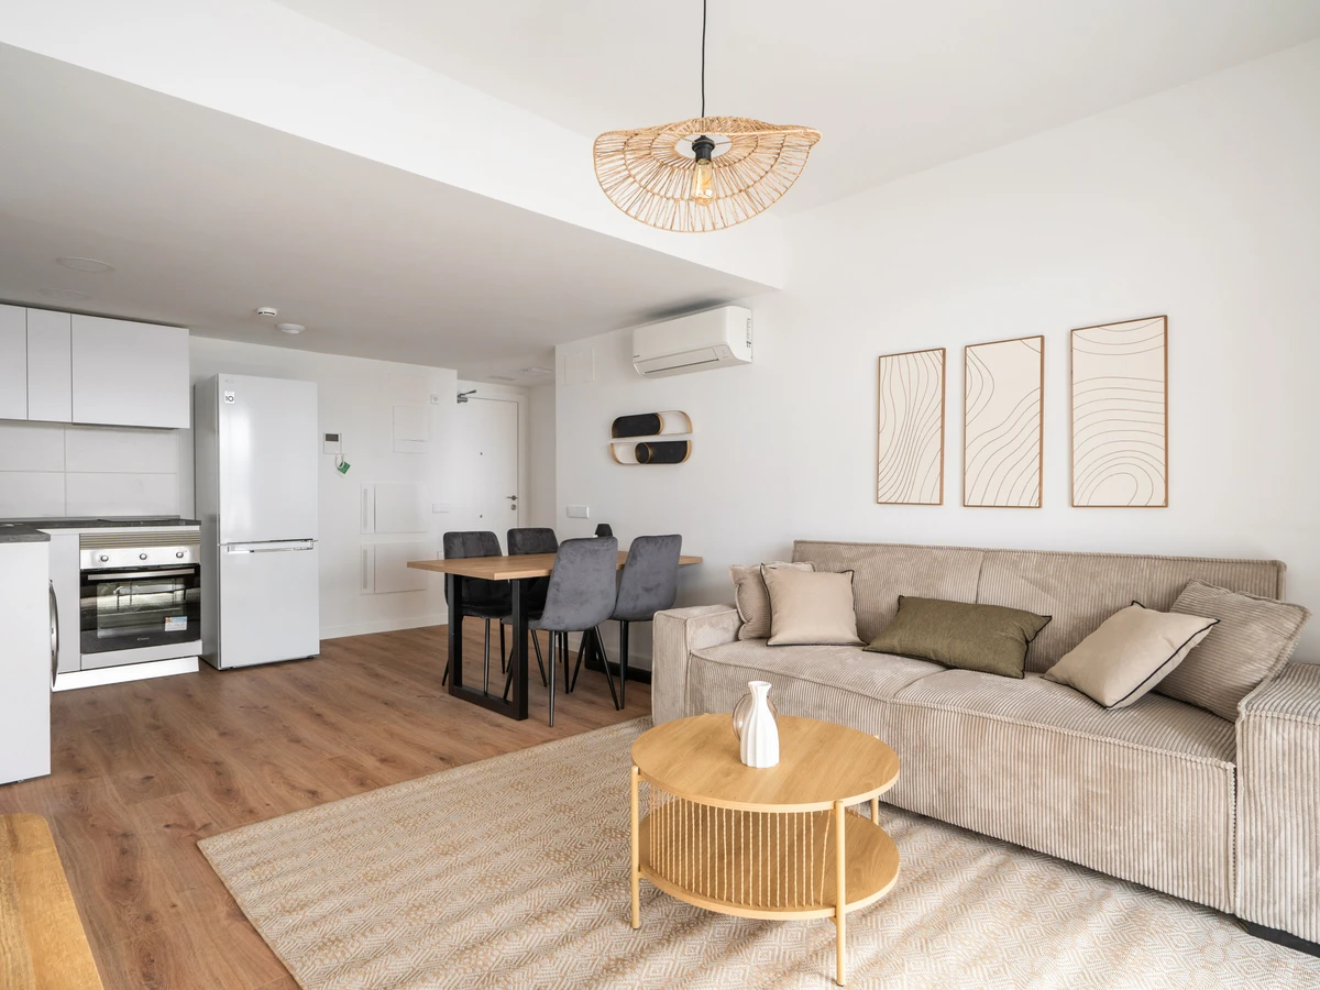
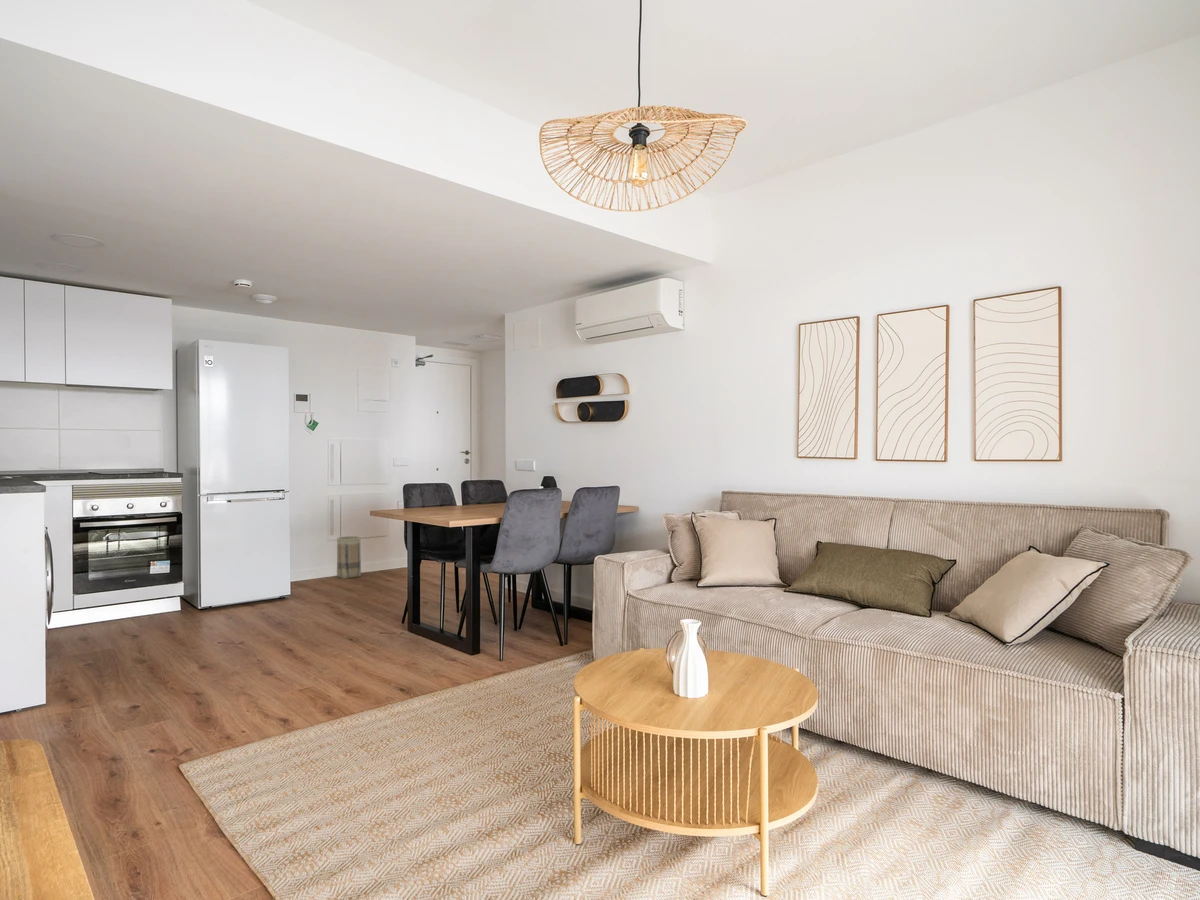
+ basket (348, 557)
